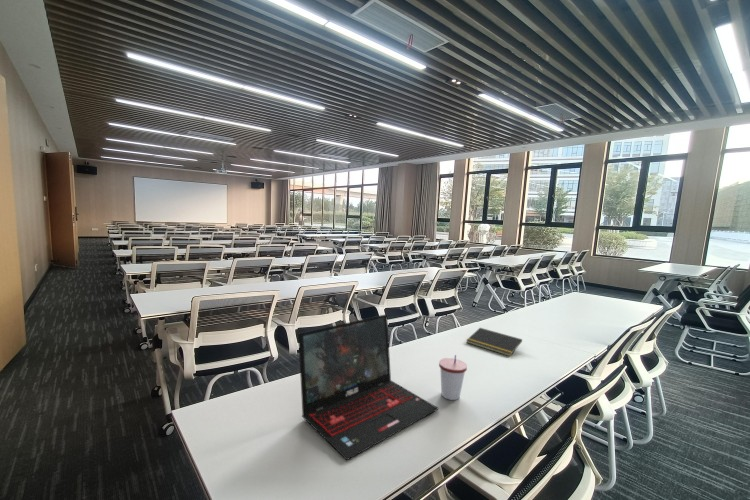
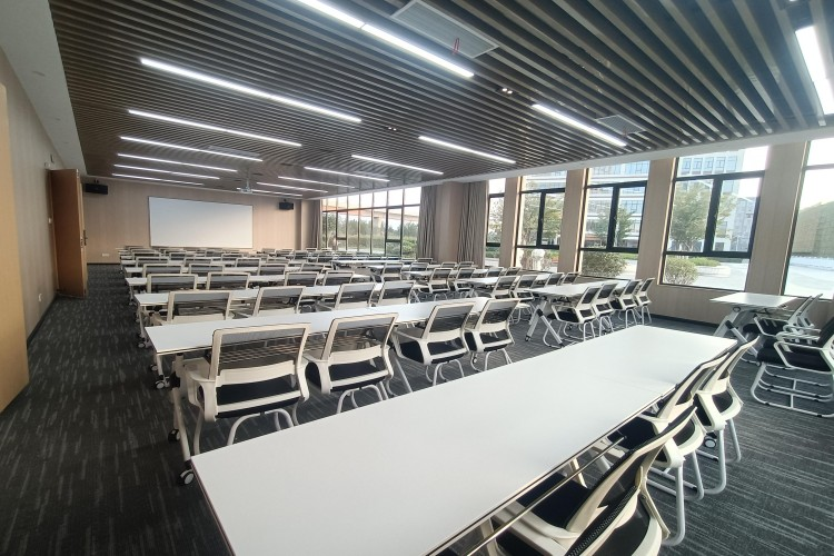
- cup (452, 375)
- notepad (493, 340)
- laptop (370, 374)
